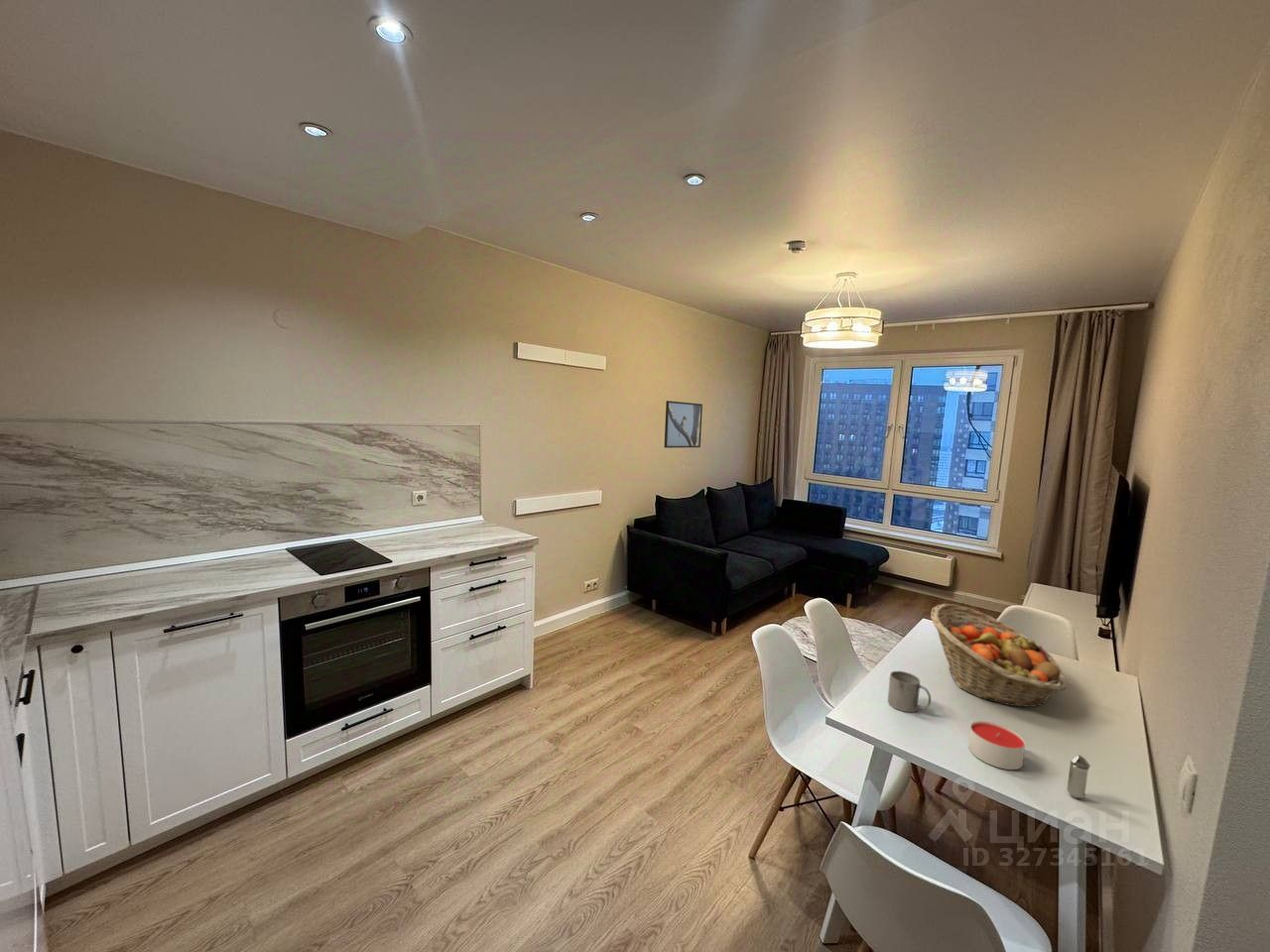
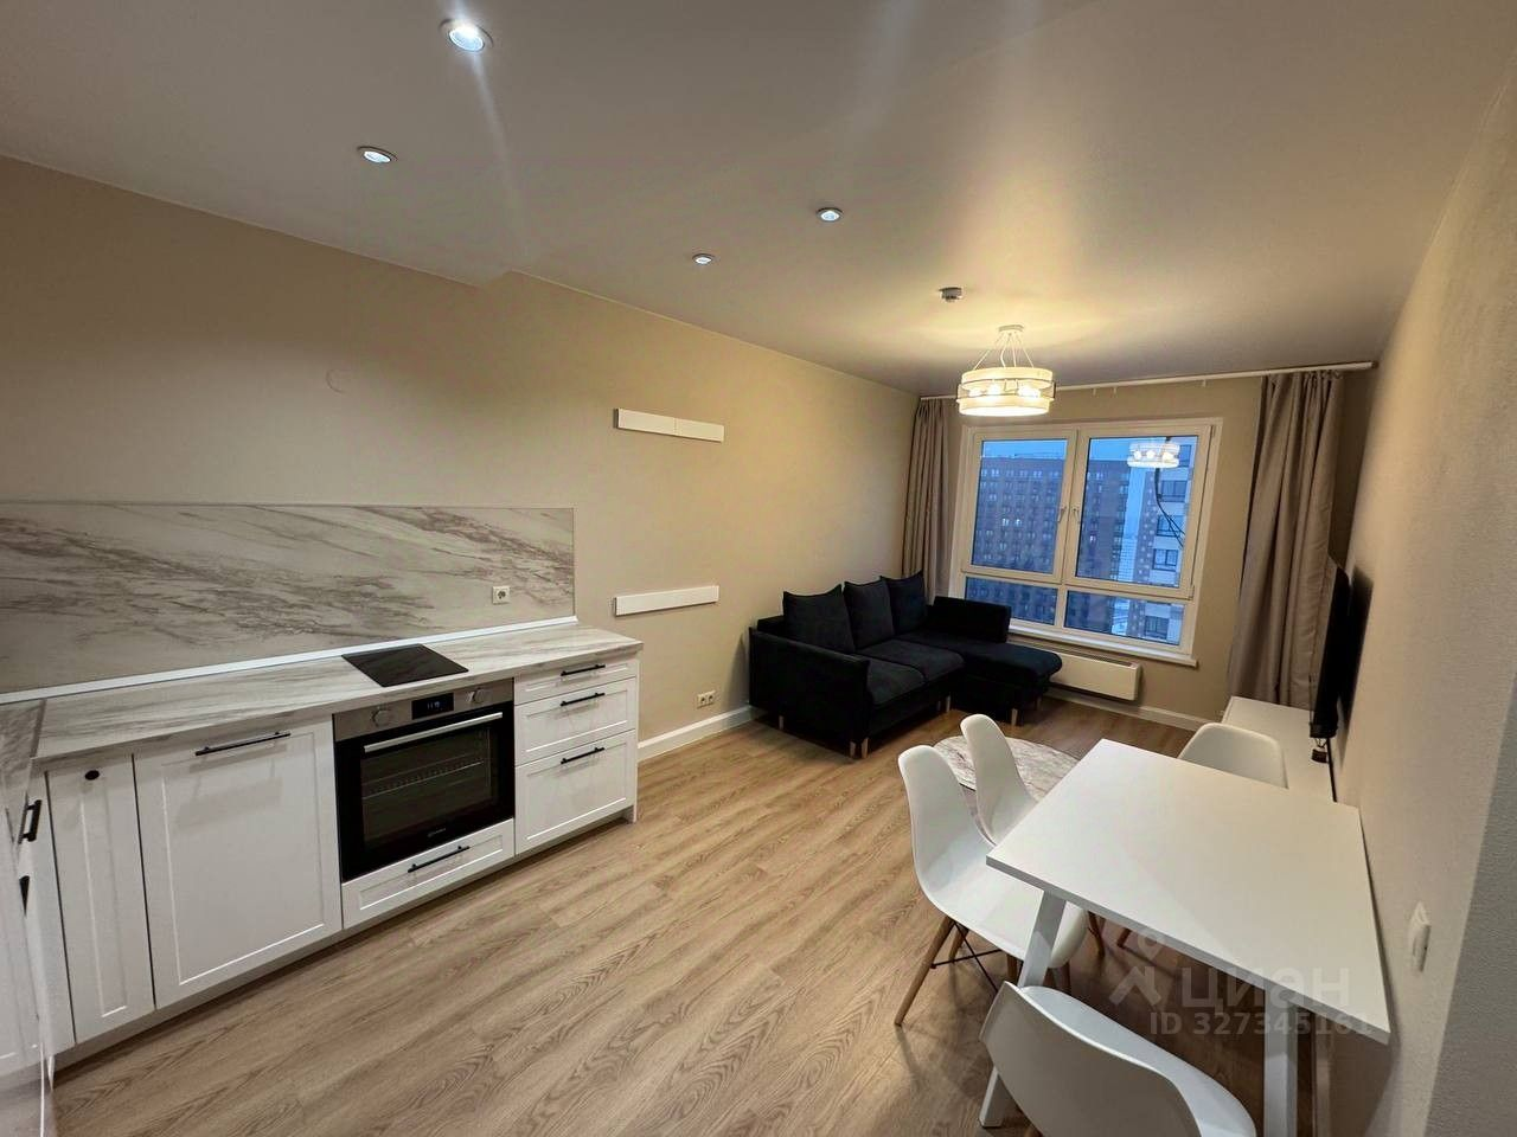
- fruit basket (992, 652)
- mug (909, 693)
- shaker (1078, 775)
- candle (995, 744)
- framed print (684, 424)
